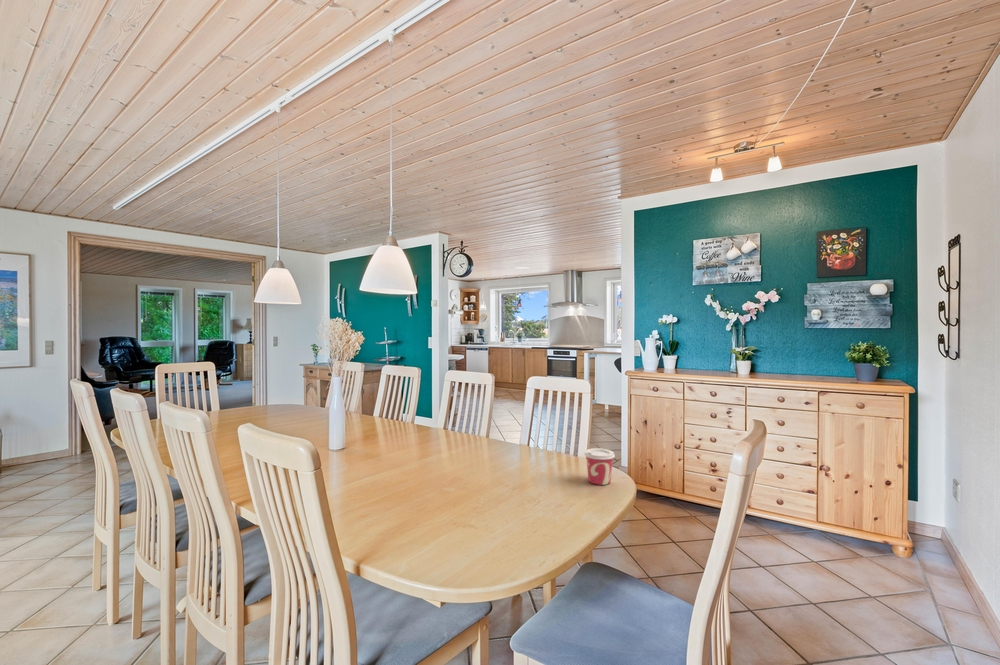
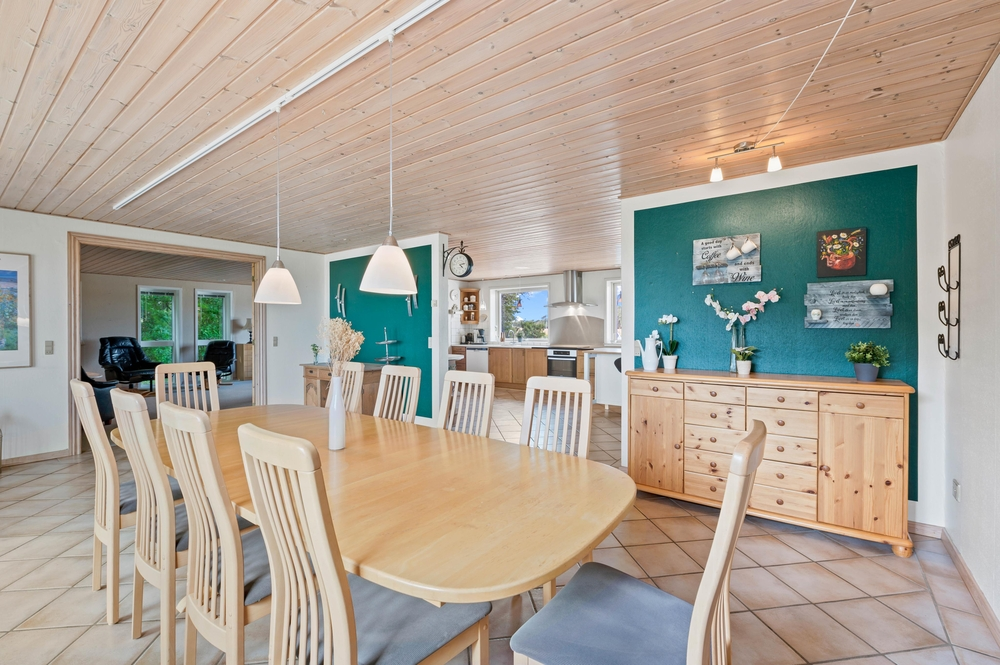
- cup (599, 466)
